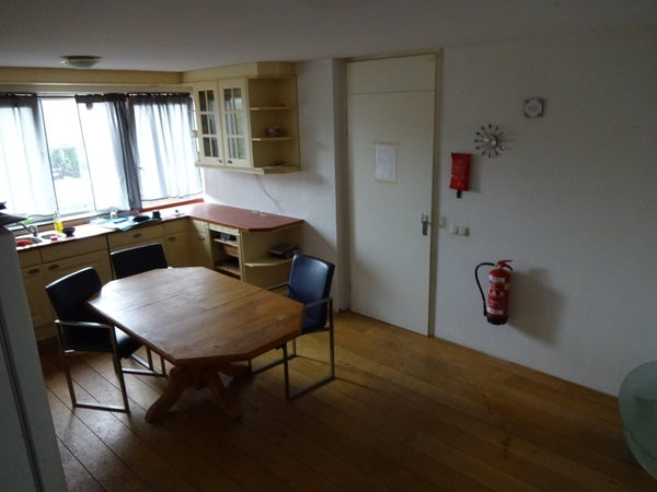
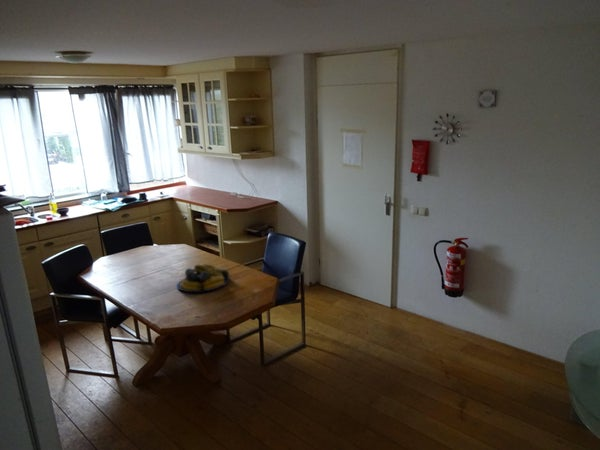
+ fruit bowl (202, 274)
